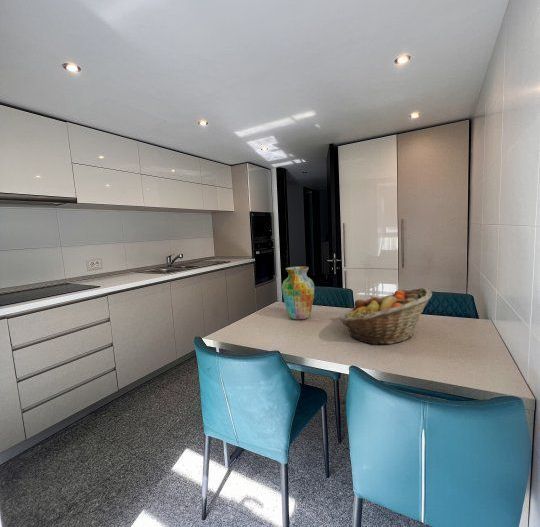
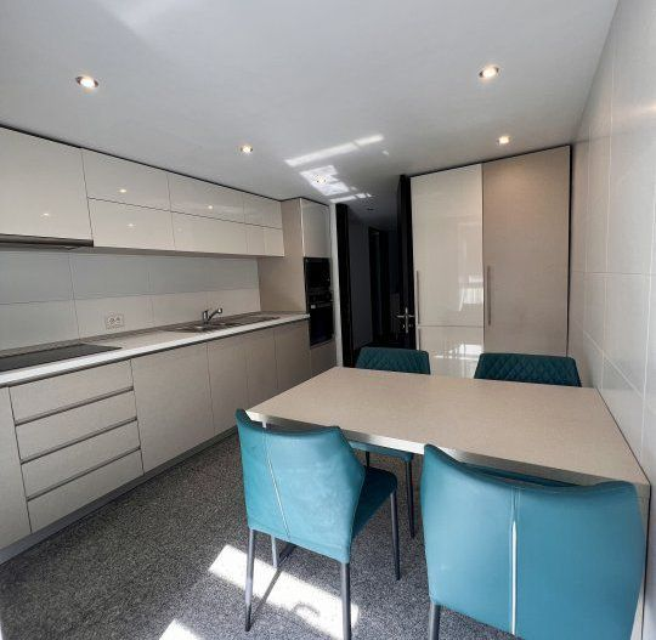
- vase (298, 292)
- fruit basket (385, 312)
